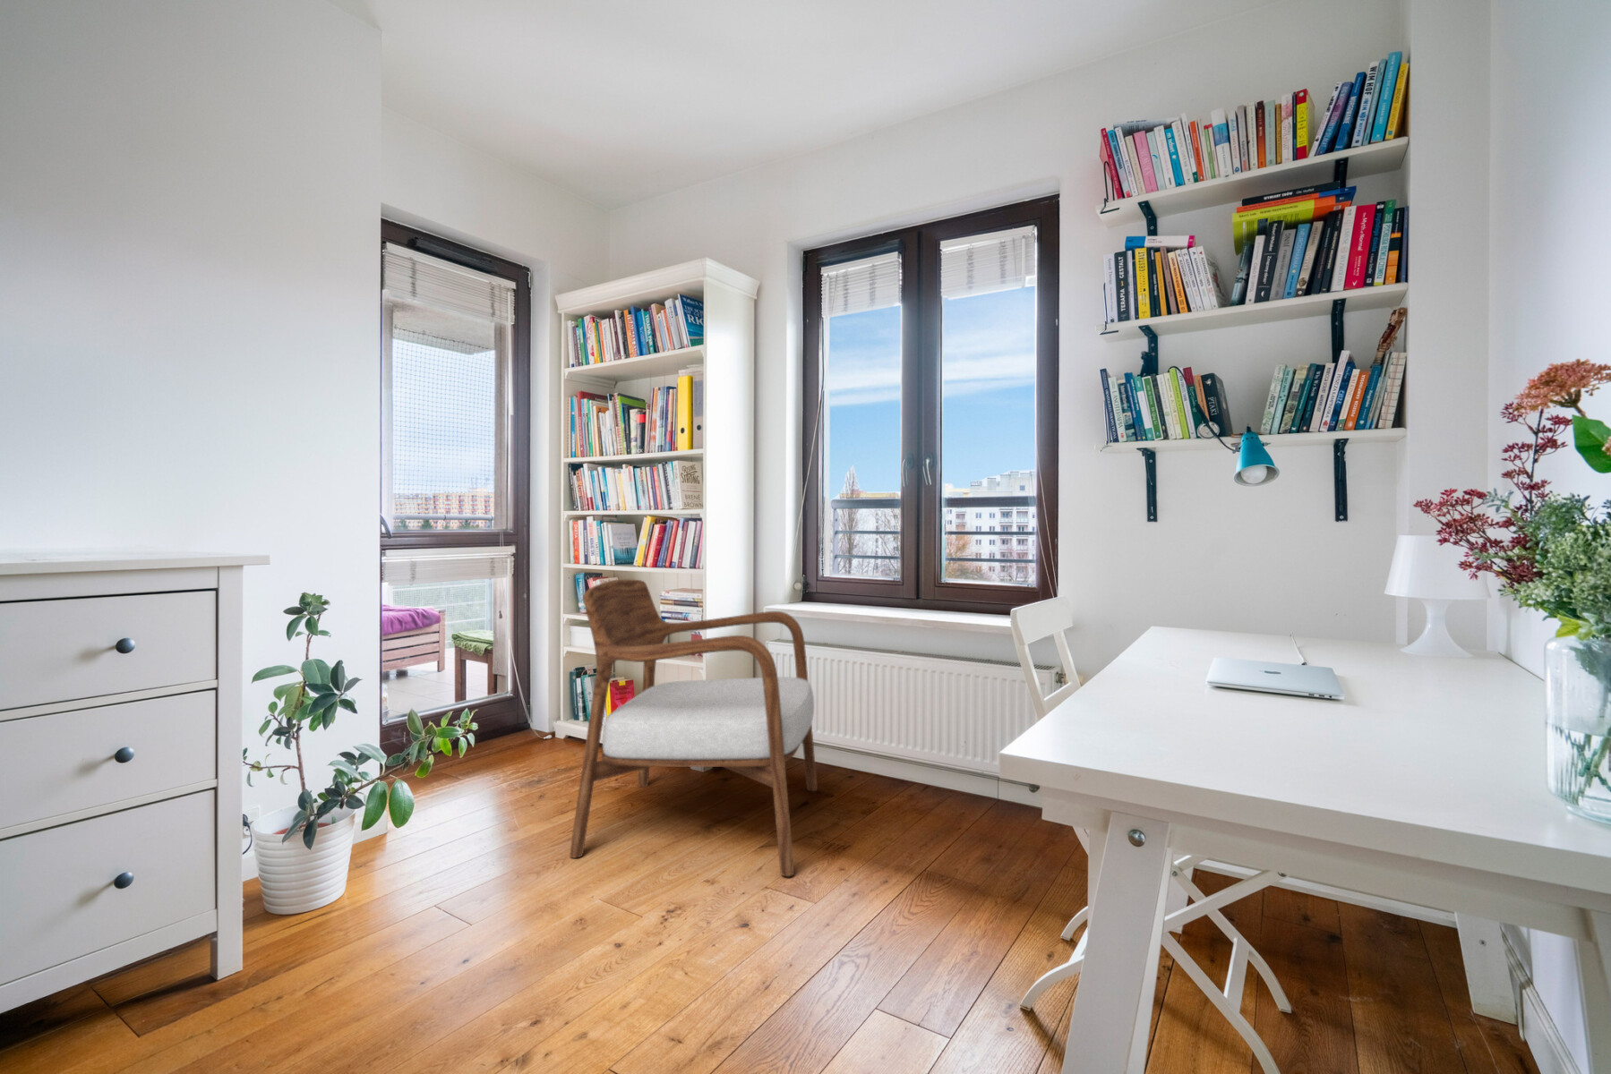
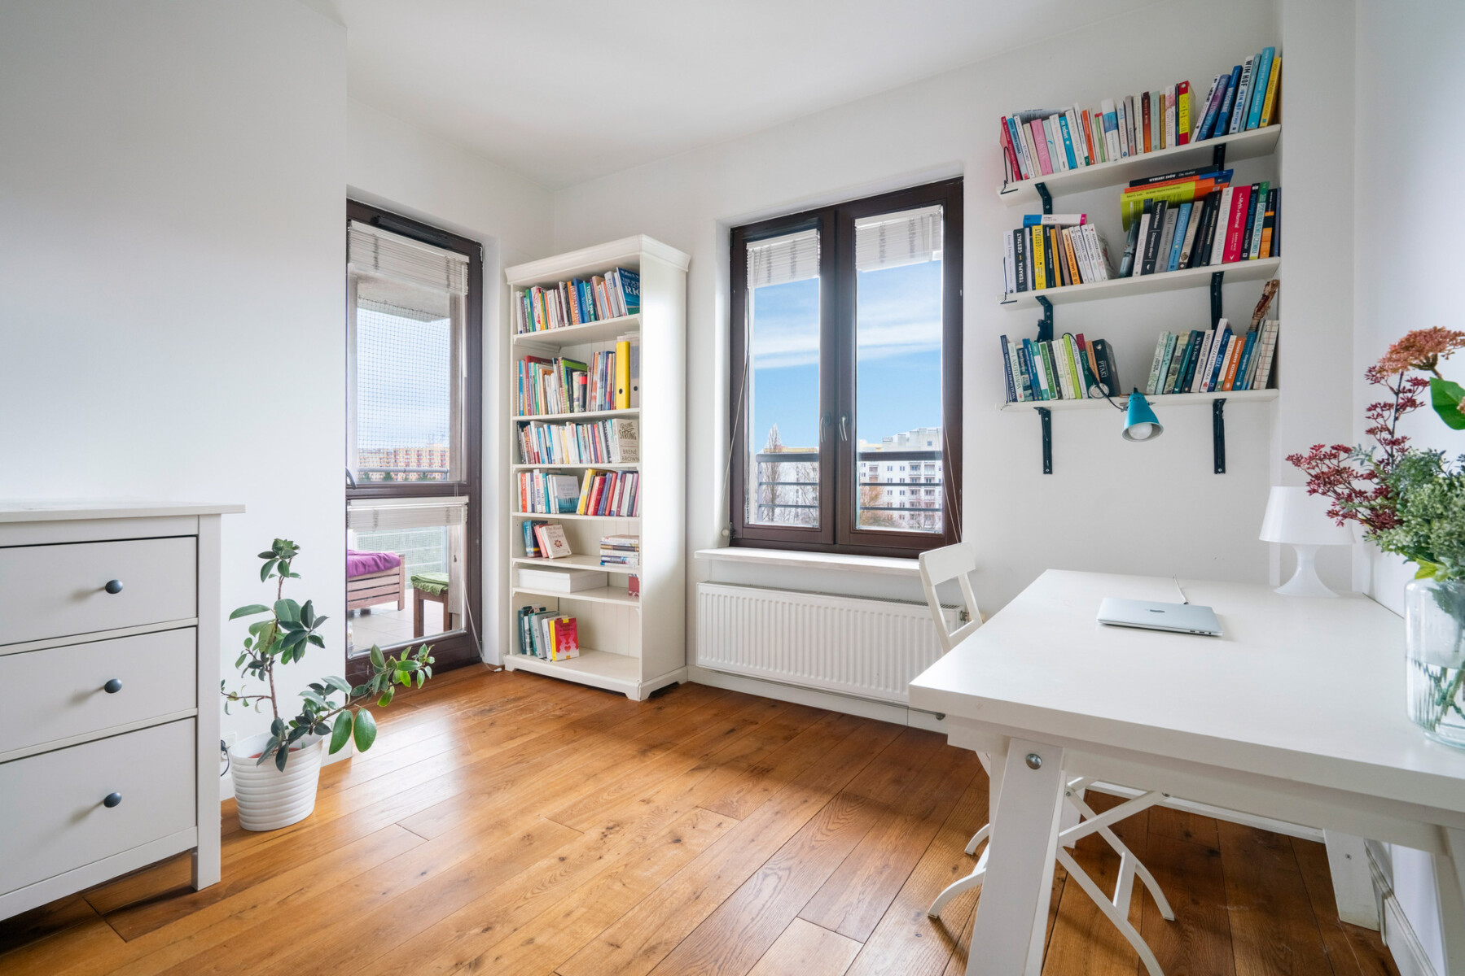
- armchair (707, 701)
